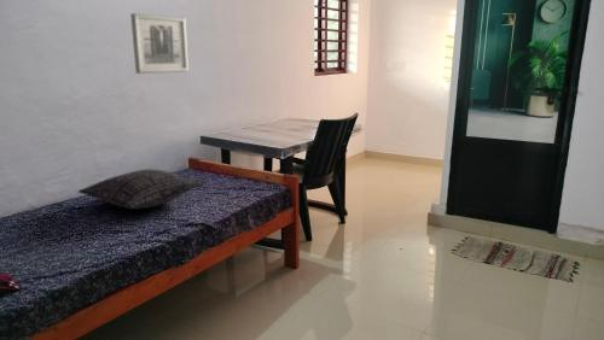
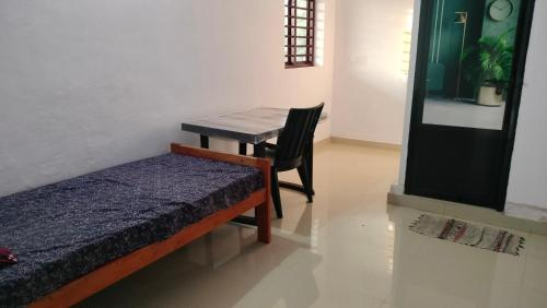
- wall art (161, 45)
- pillow (141, 187)
